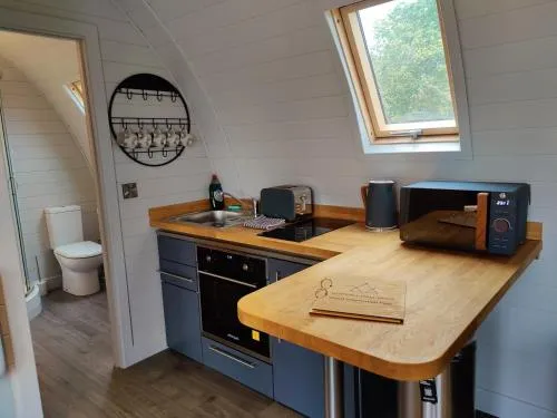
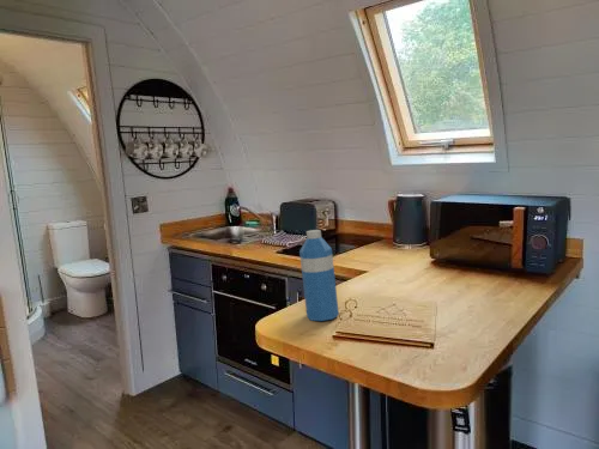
+ water bottle (317, 273)
